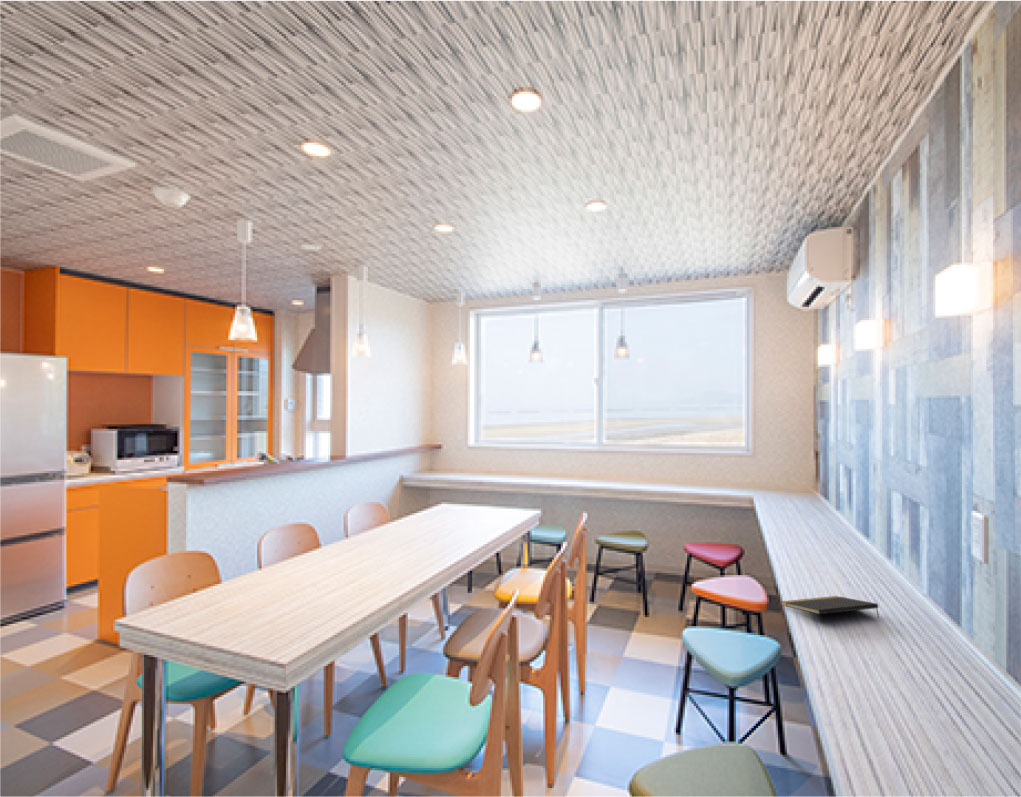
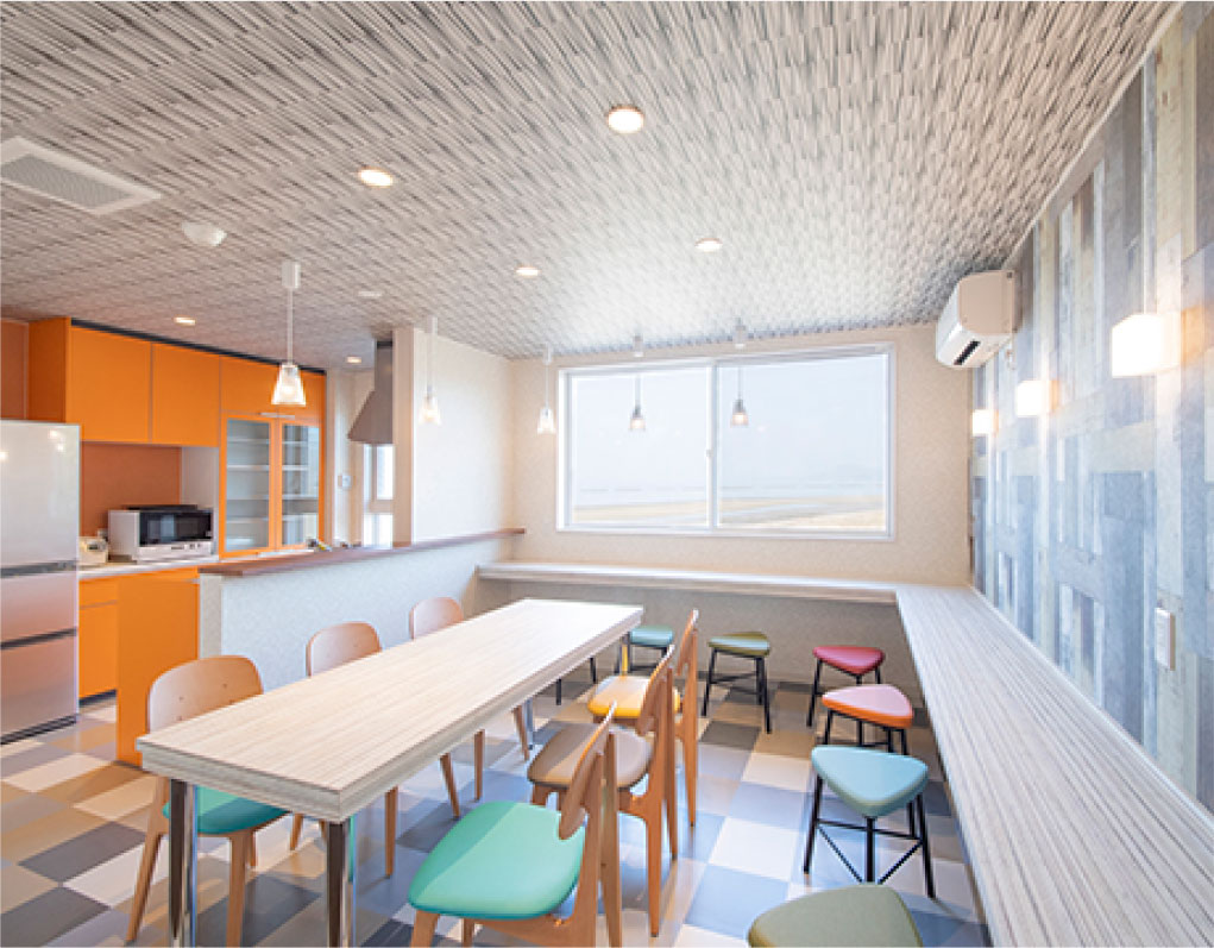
- notepad (828, 604)
